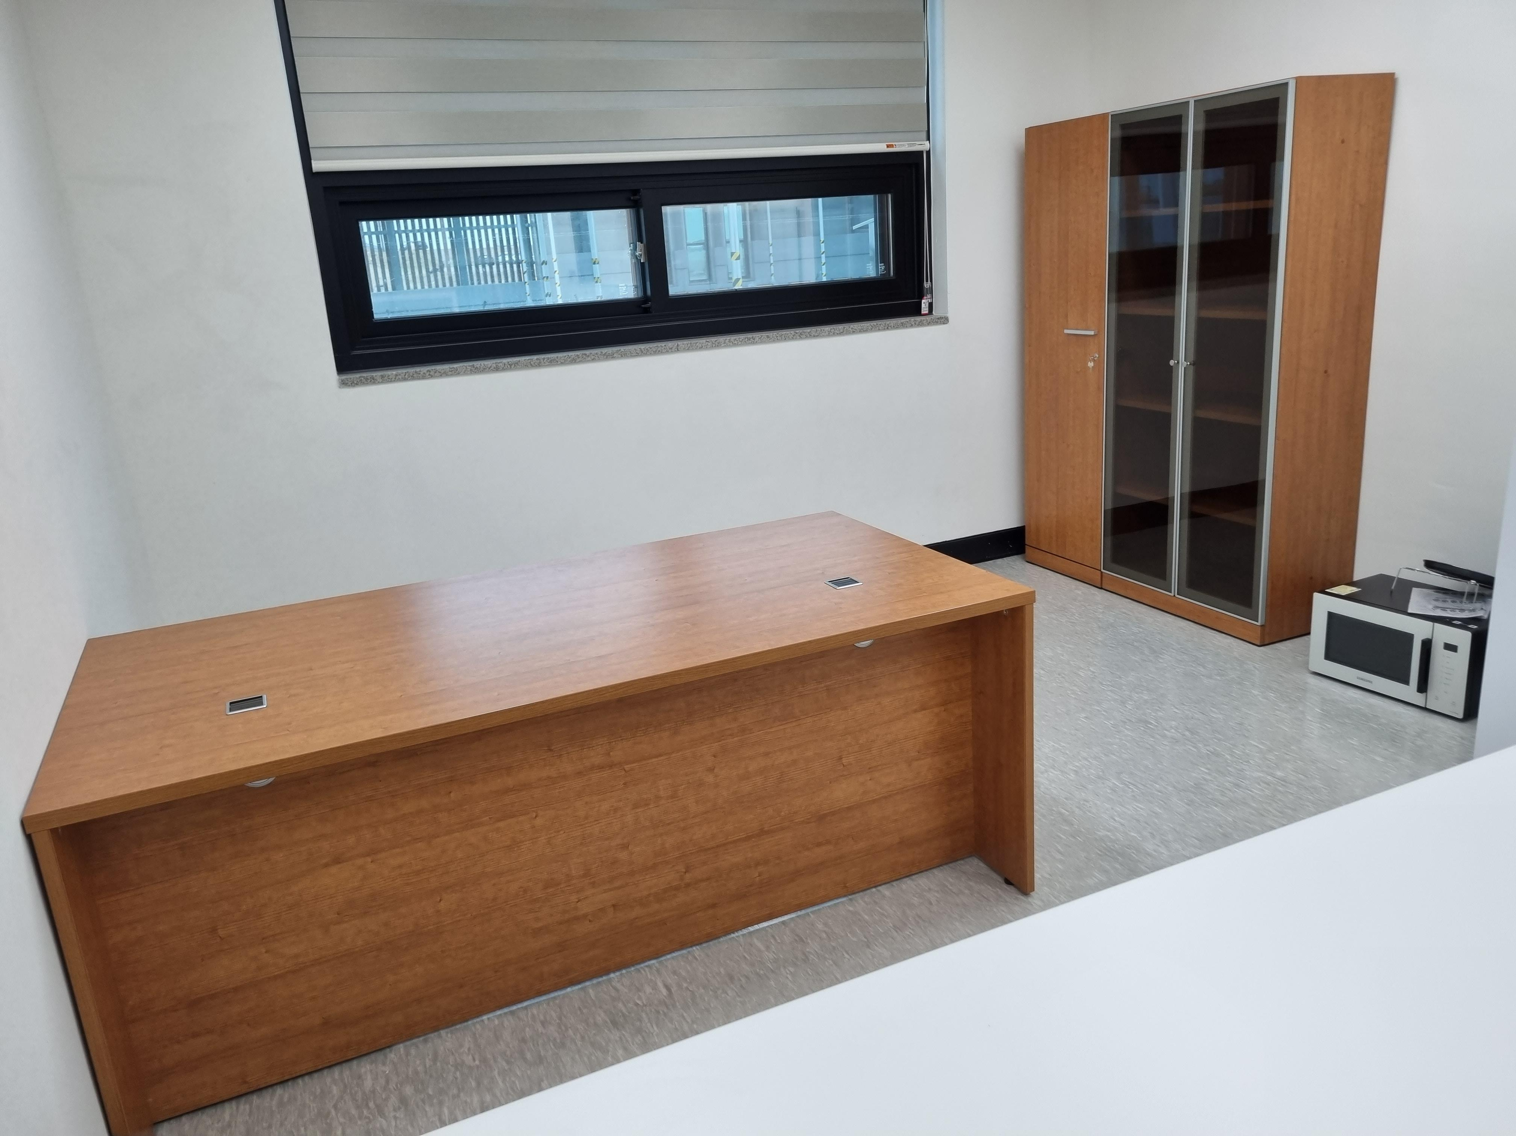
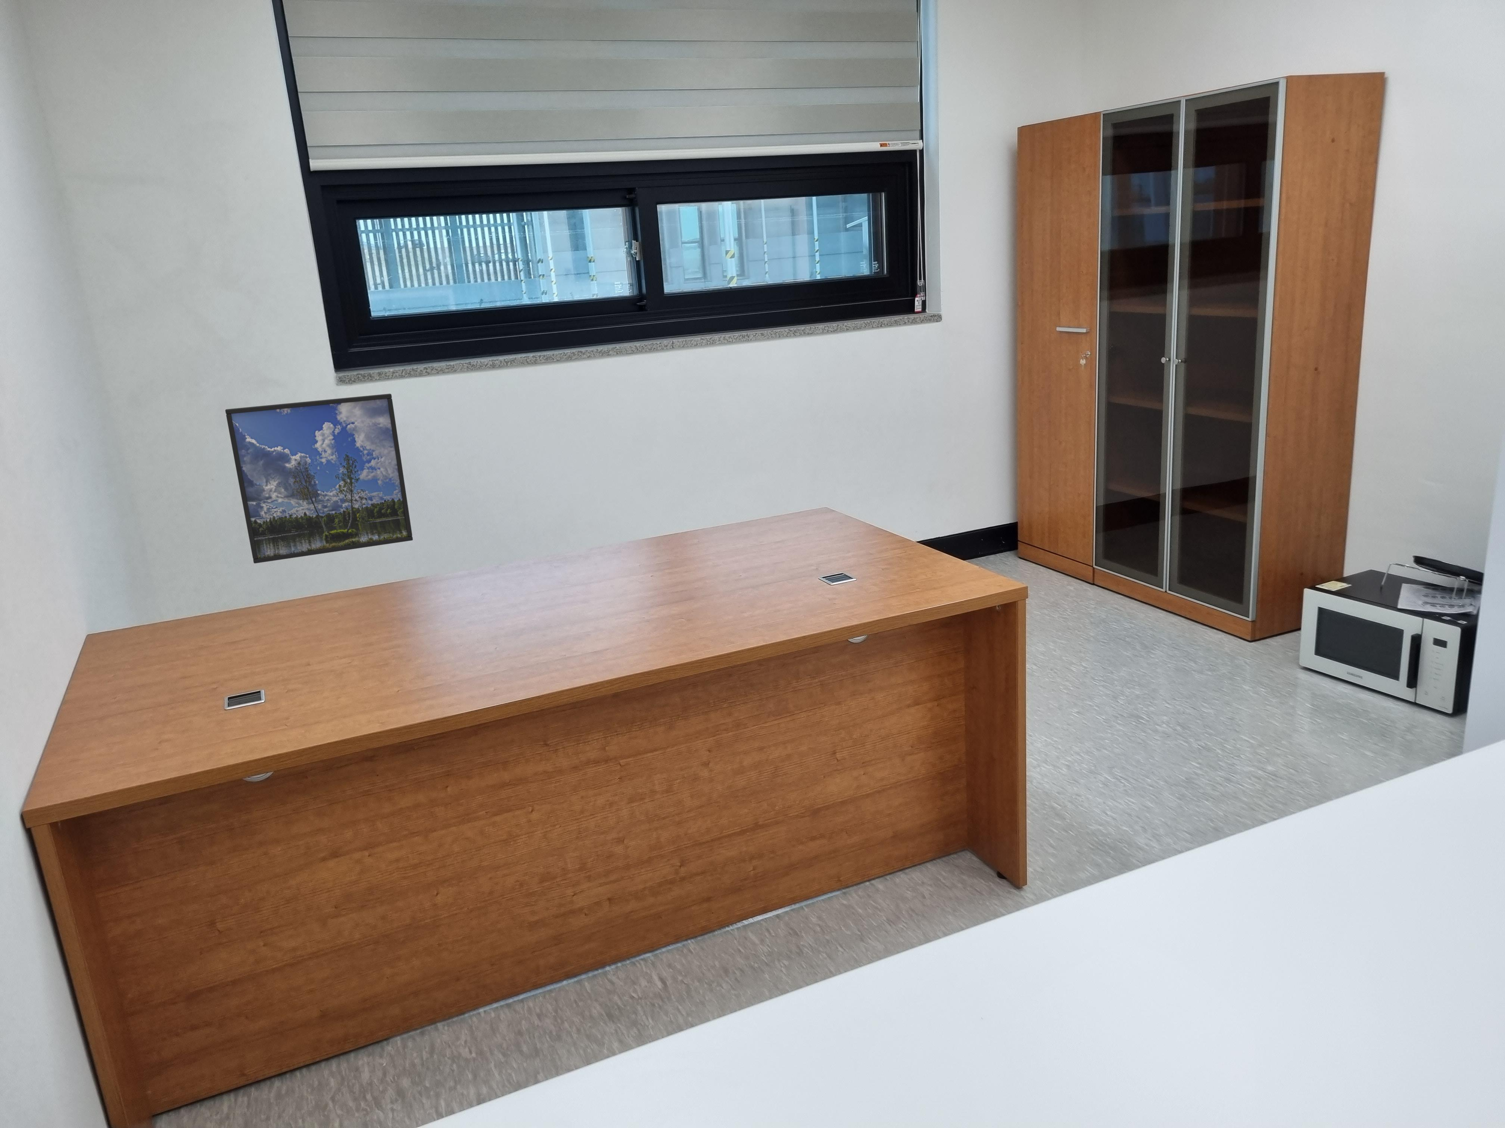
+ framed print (322, 478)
